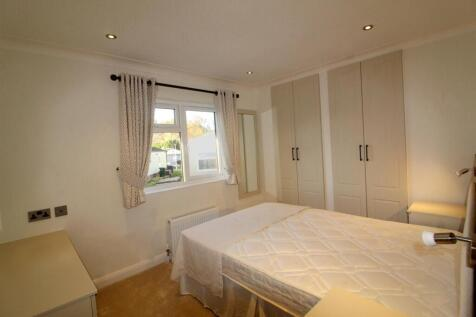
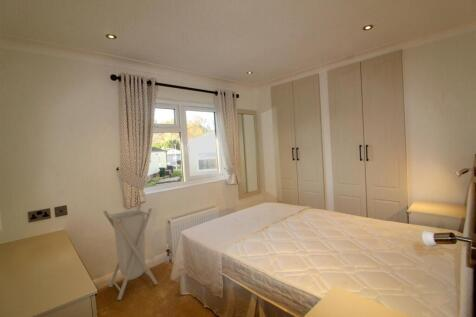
+ laundry hamper (130, 247)
